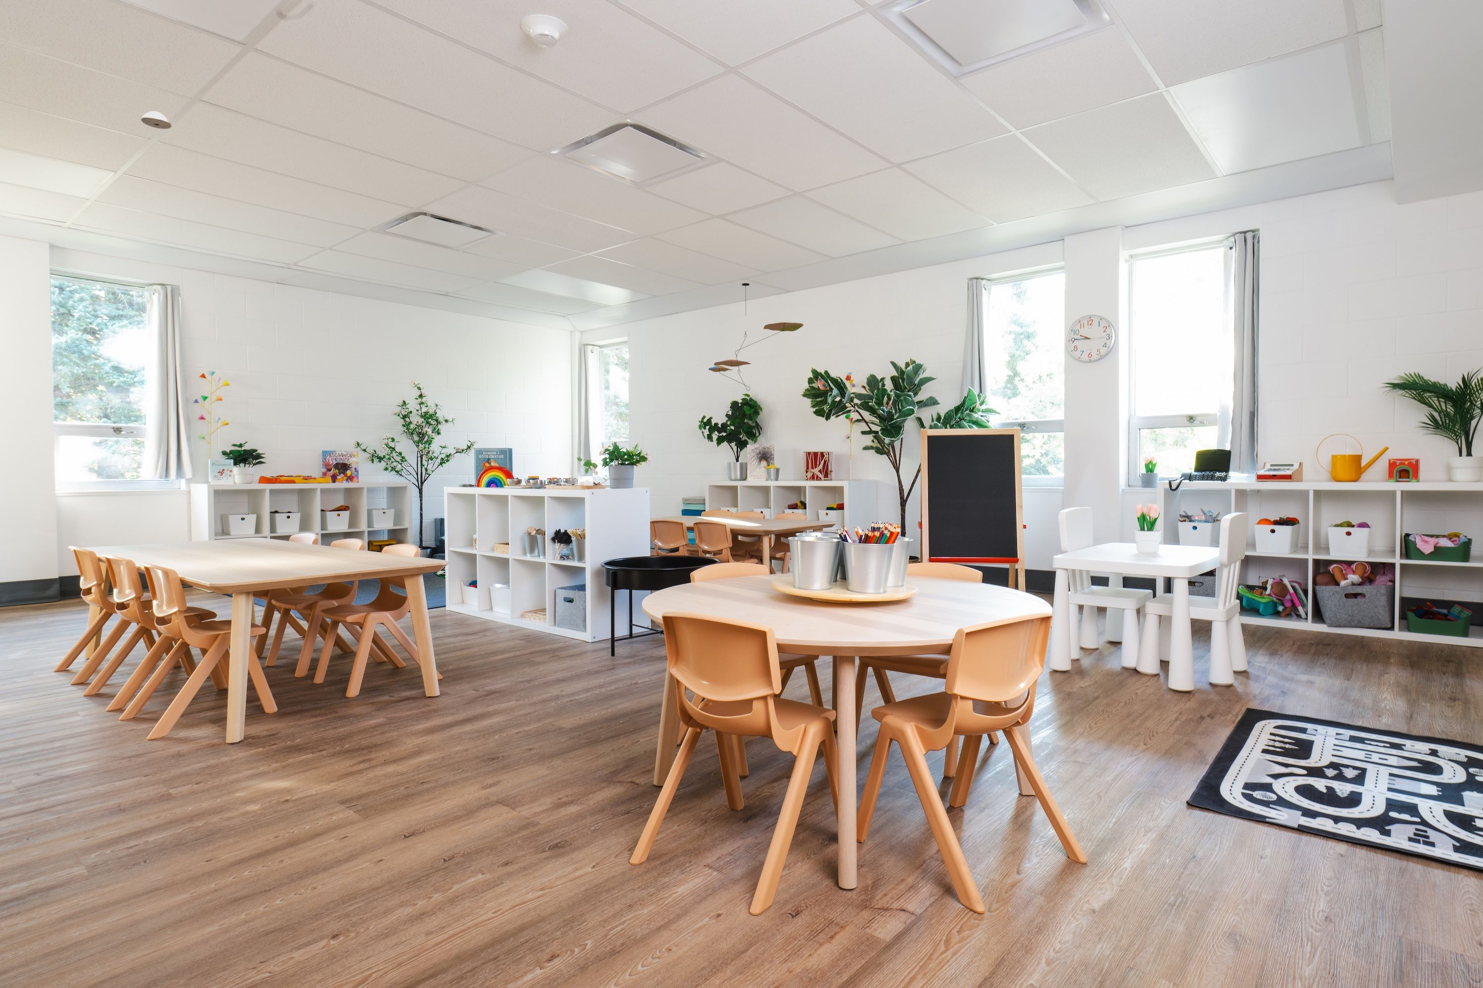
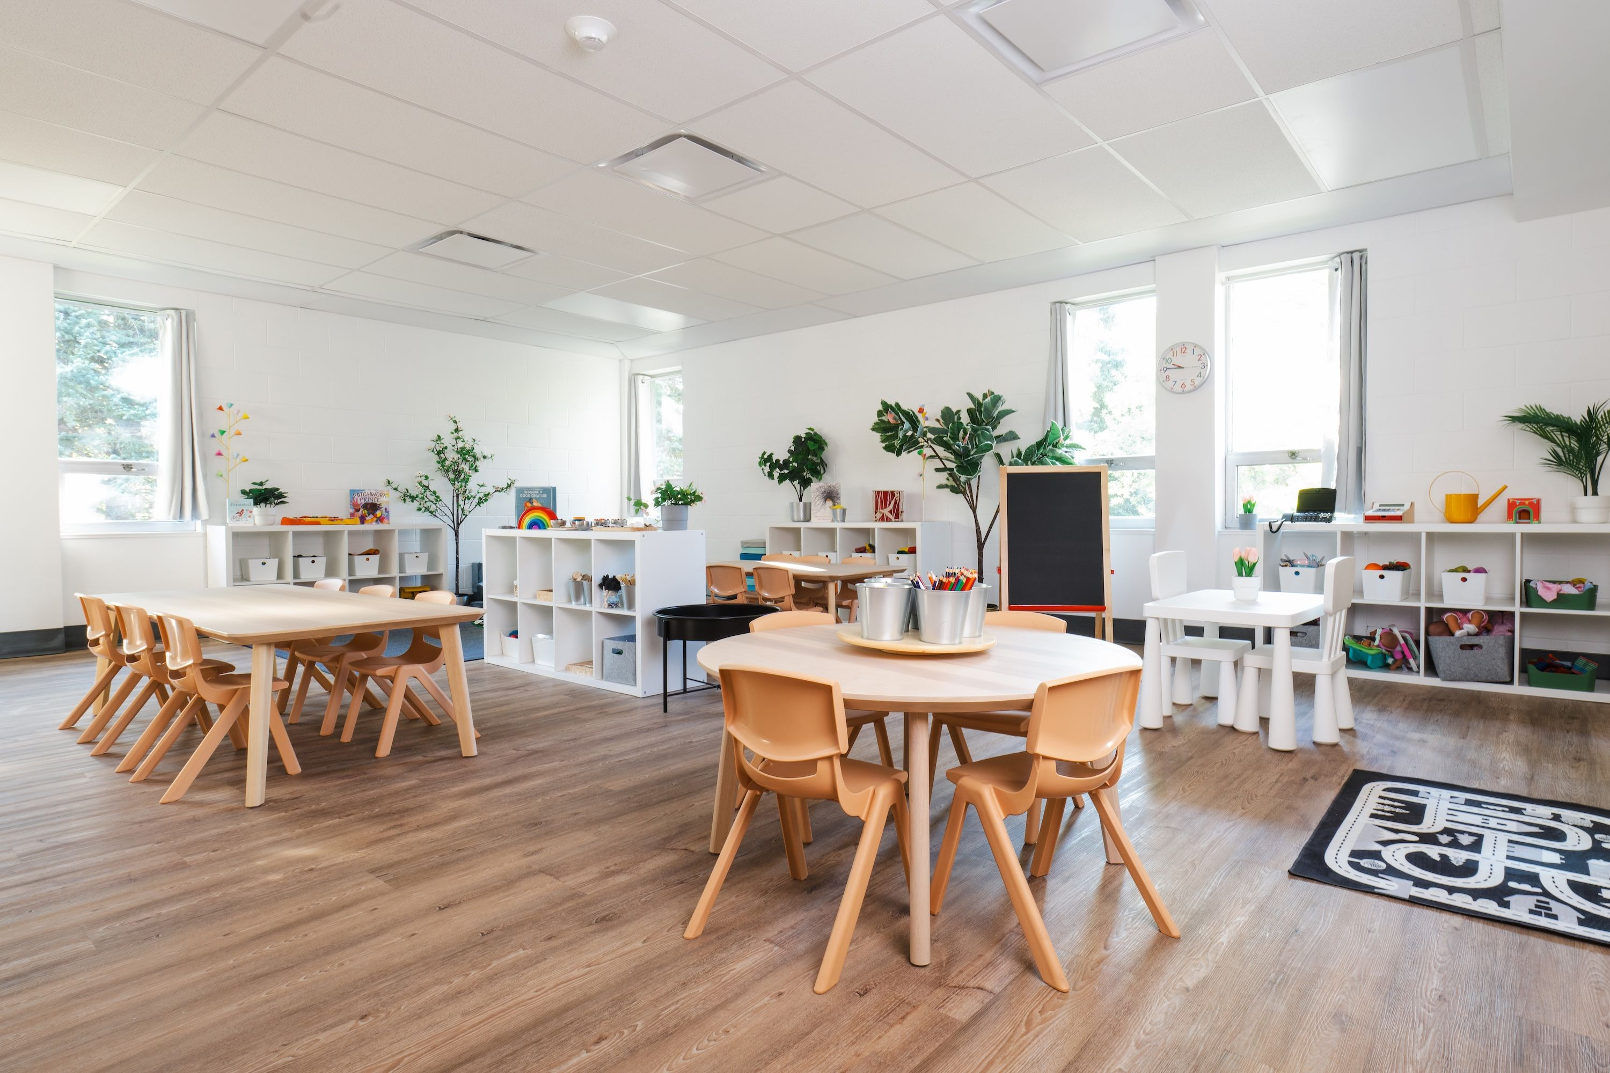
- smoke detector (157, 119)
- ceiling mobile (756, 342)
